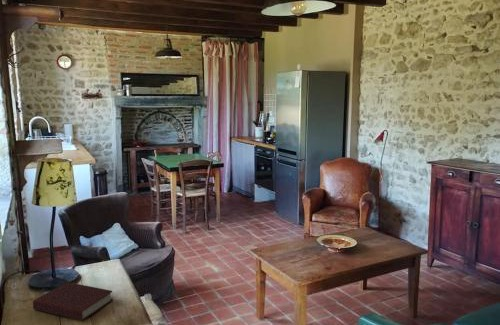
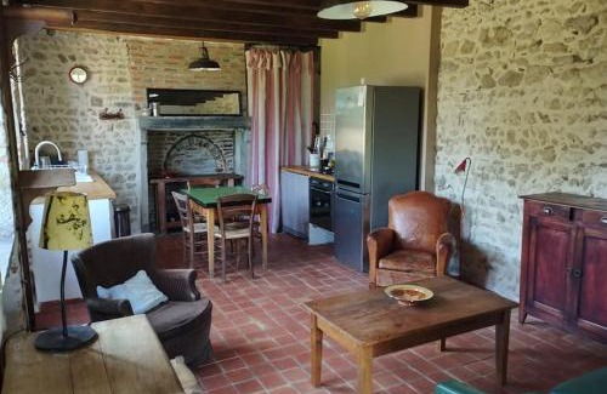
- book (74, 300)
